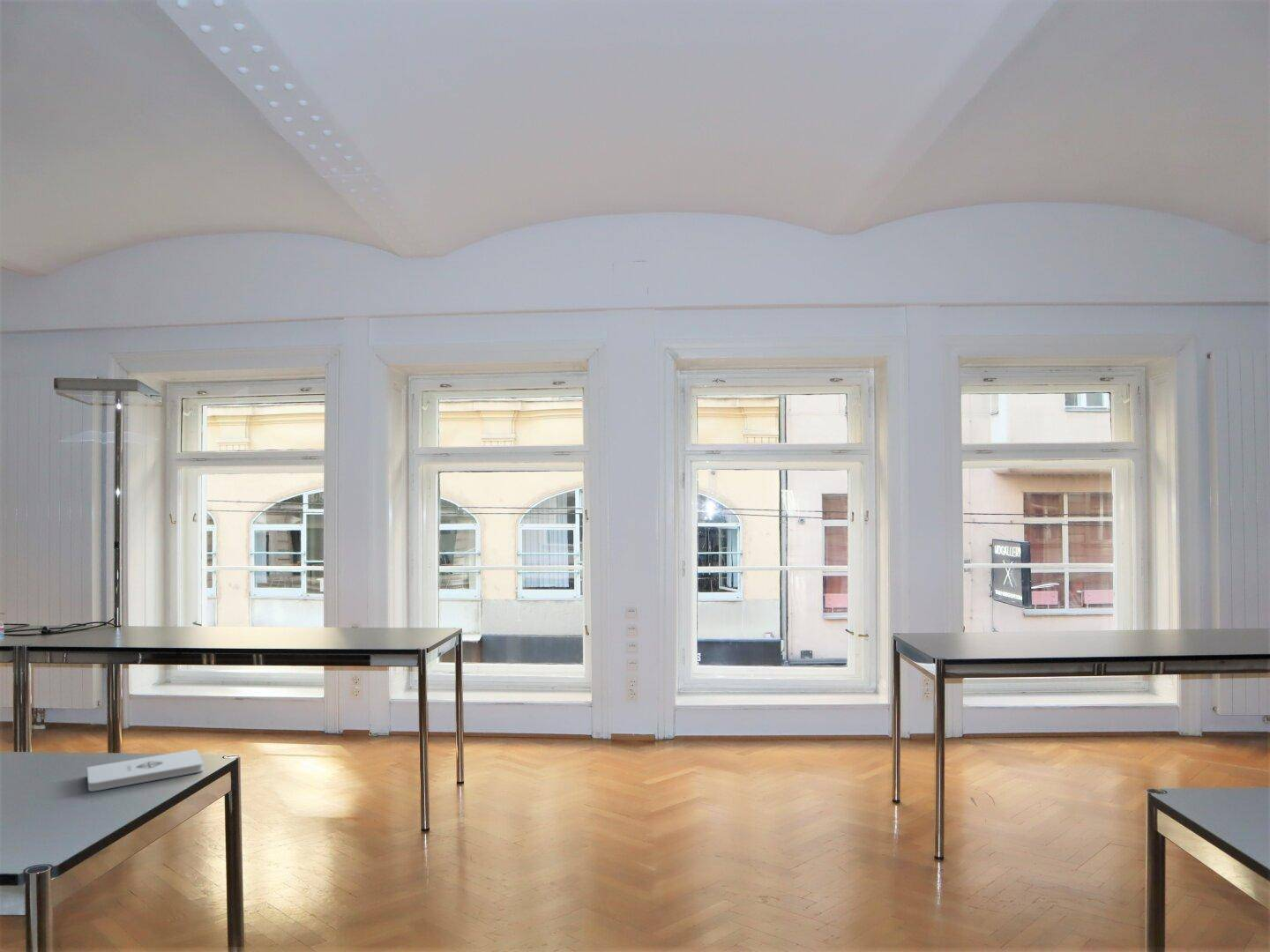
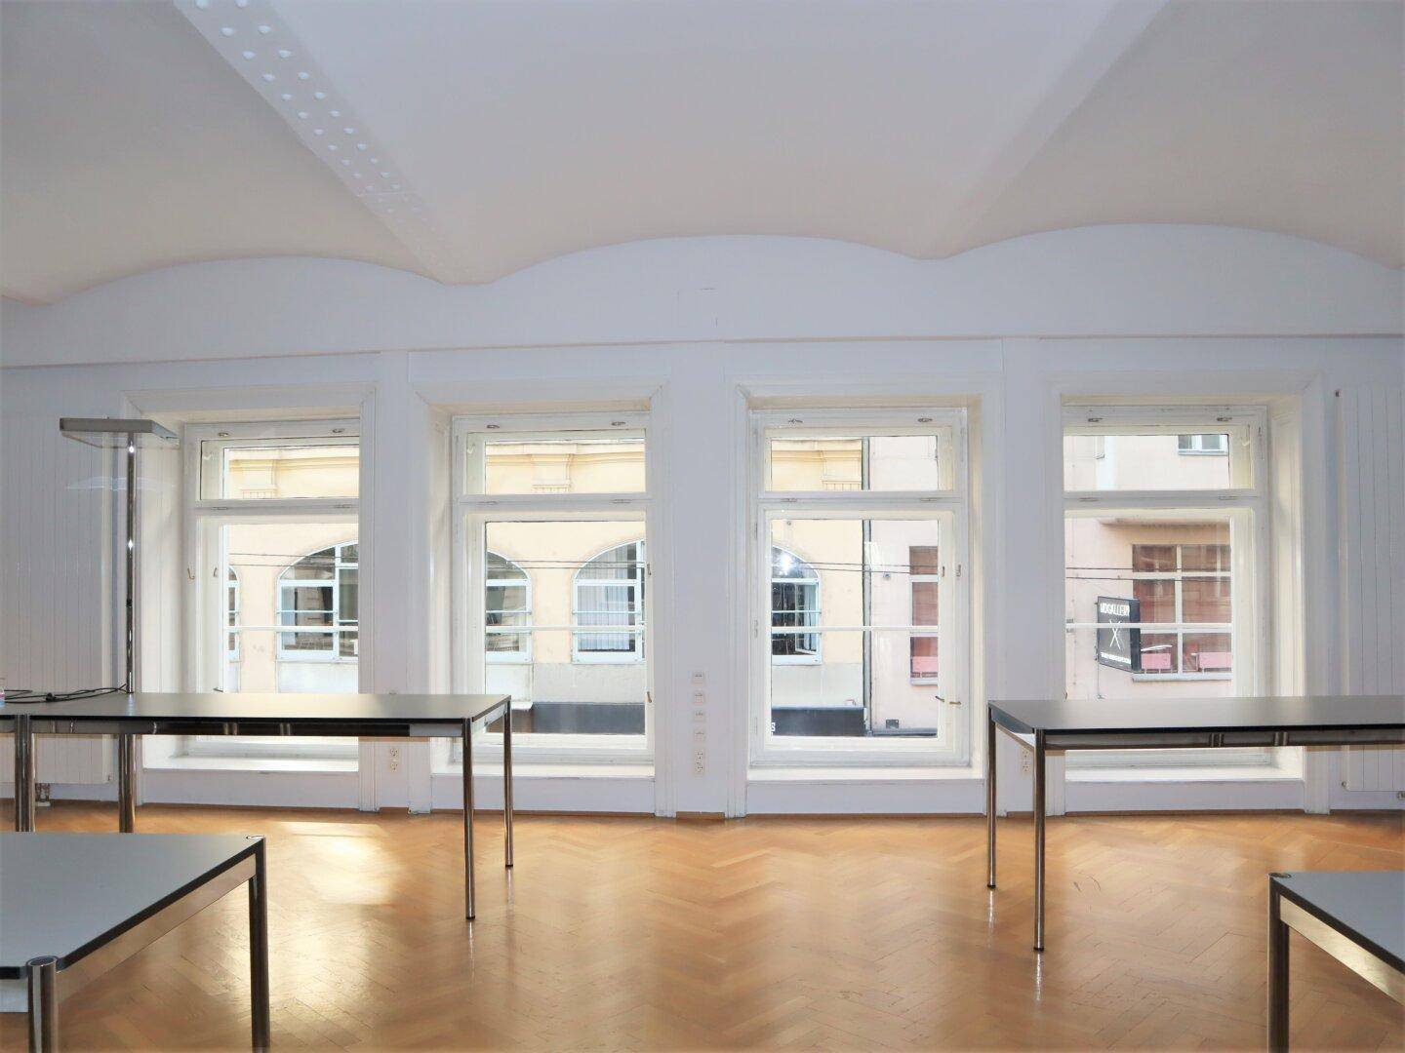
- notepad (146, 769)
